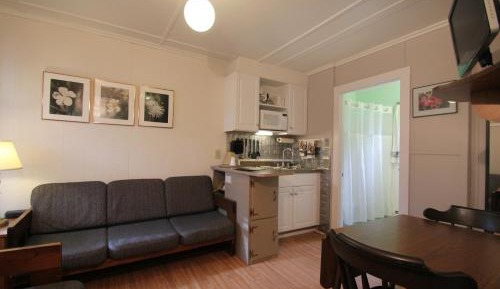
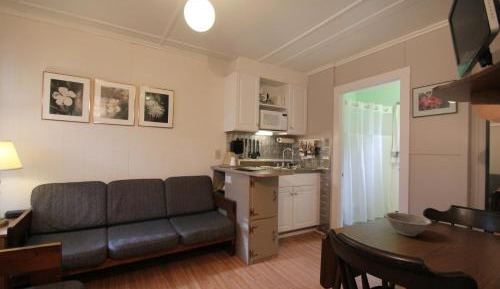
+ decorative bowl (406, 225)
